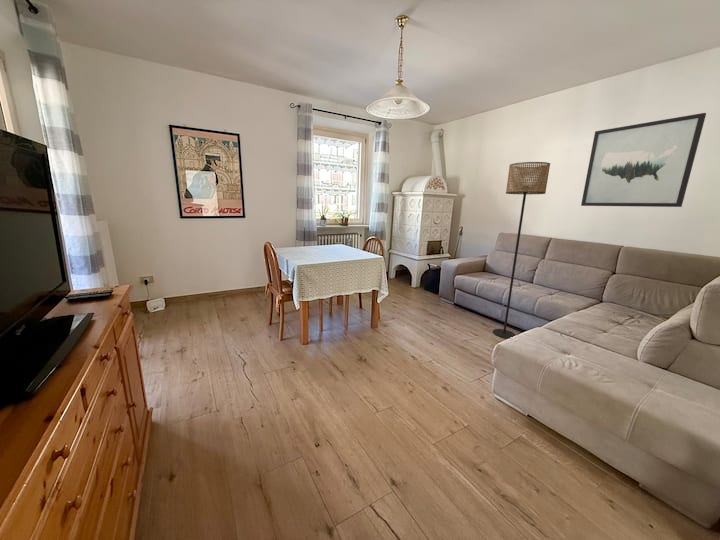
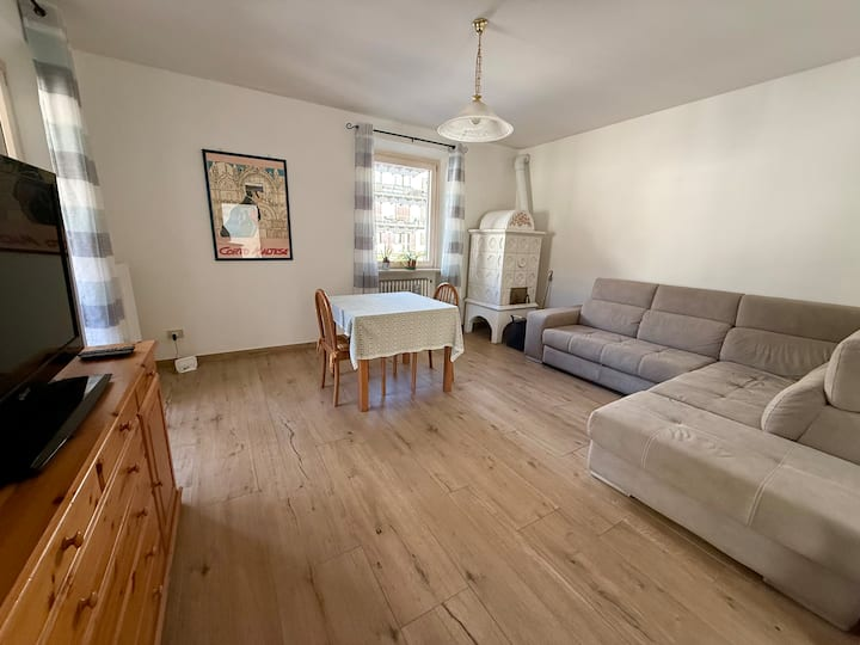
- floor lamp (515, 254)
- wall art (634, 166)
